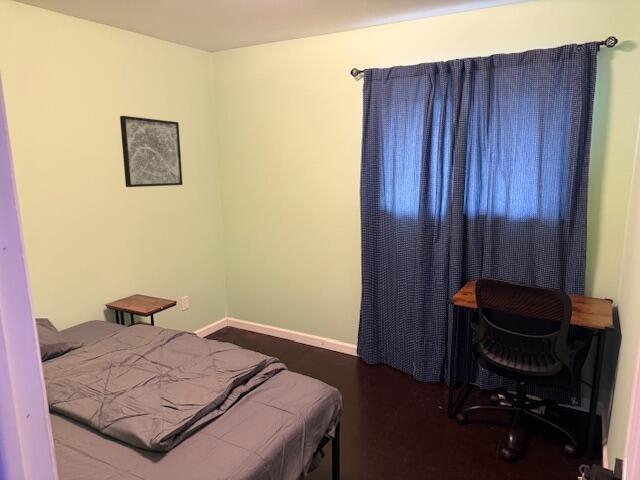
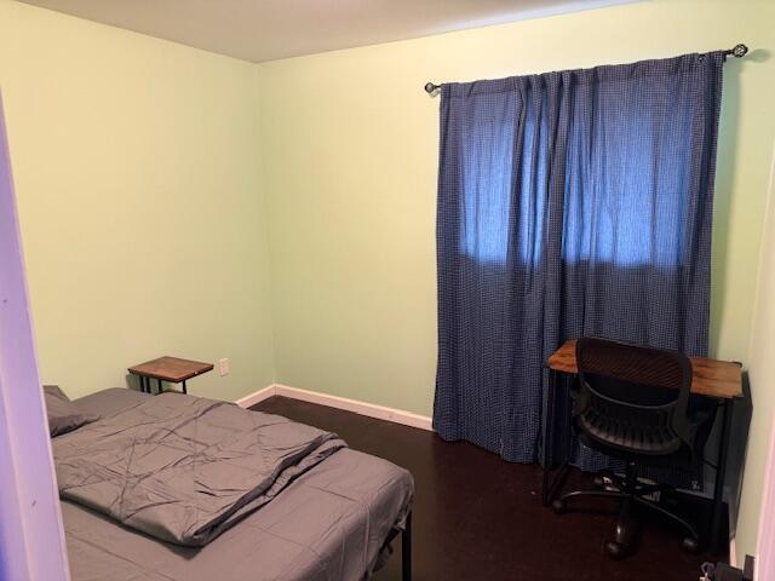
- wall art (153, 153)
